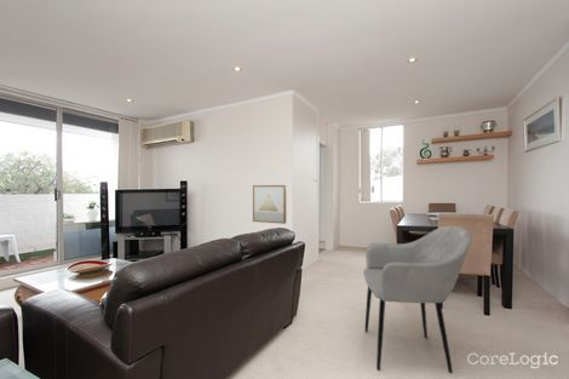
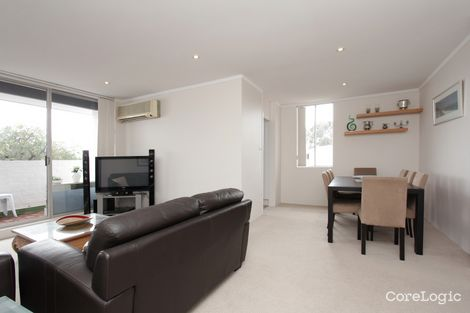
- wall art (269, 203)
- armchair (413, 288)
